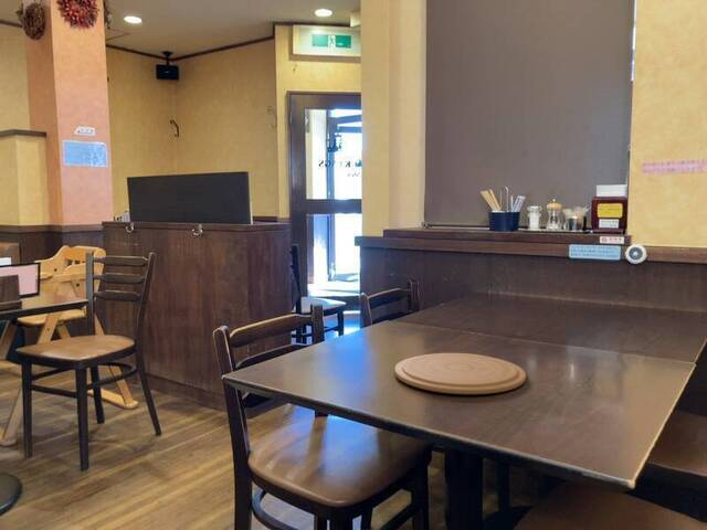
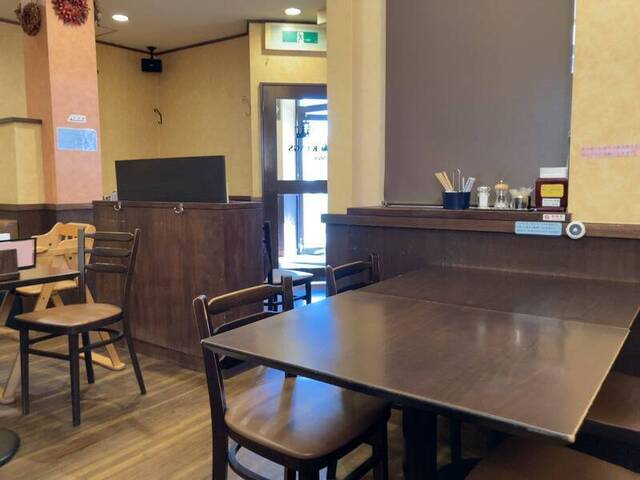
- plate (458, 370)
